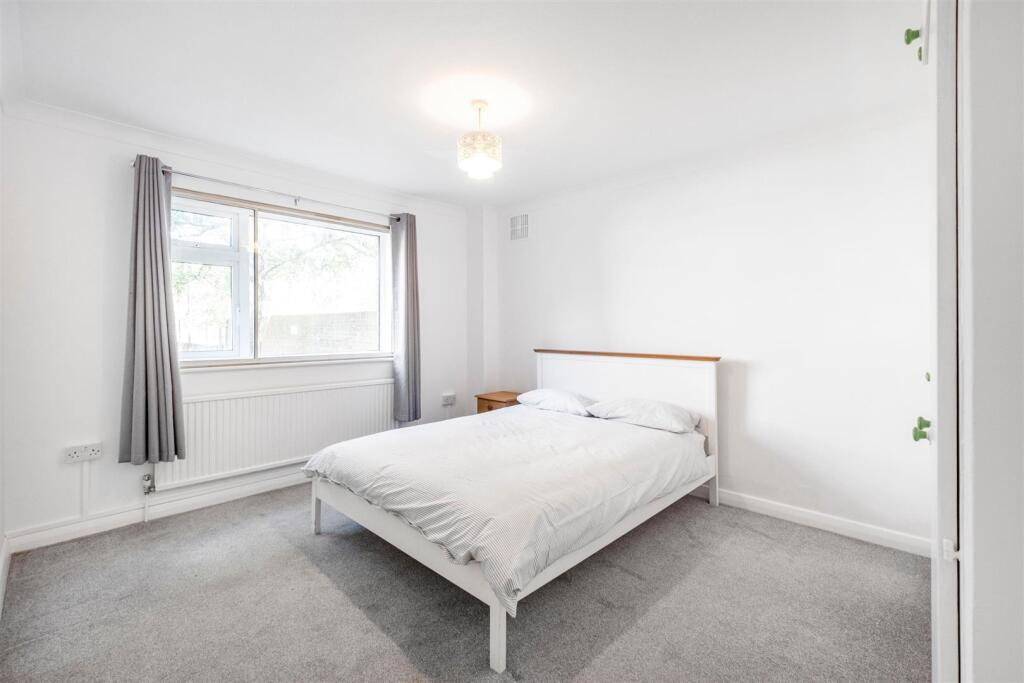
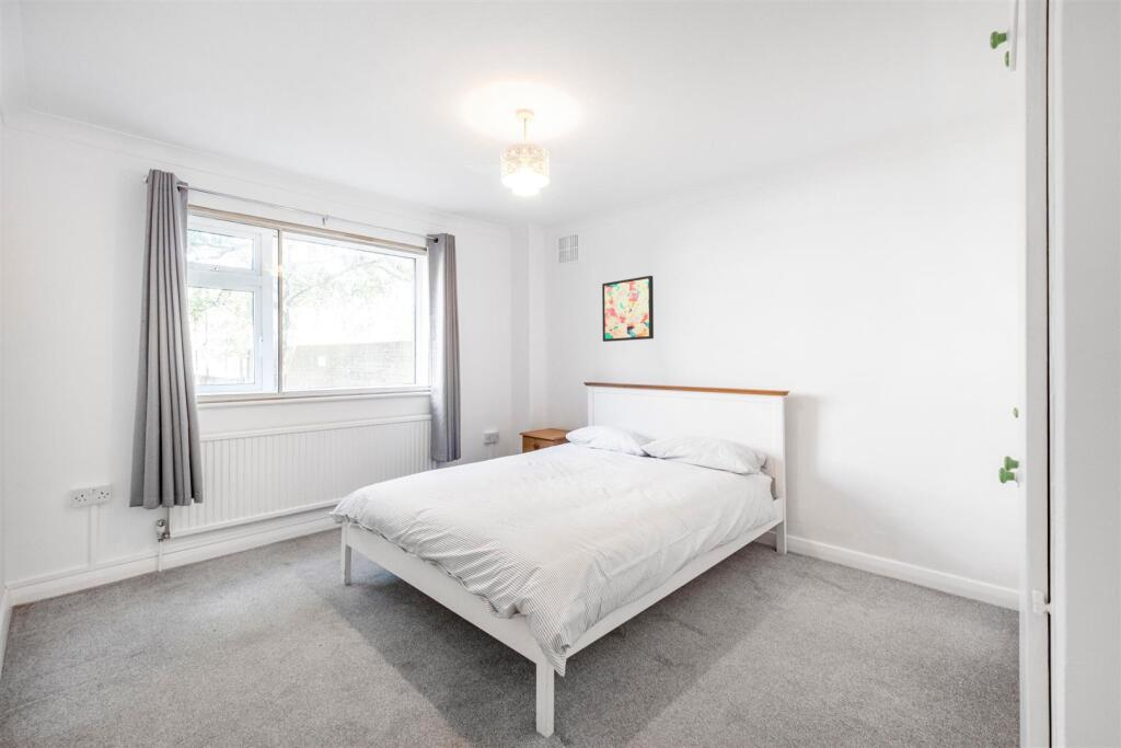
+ wall art (626, 310)
